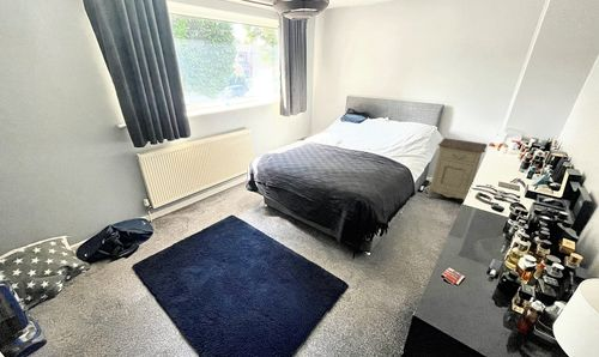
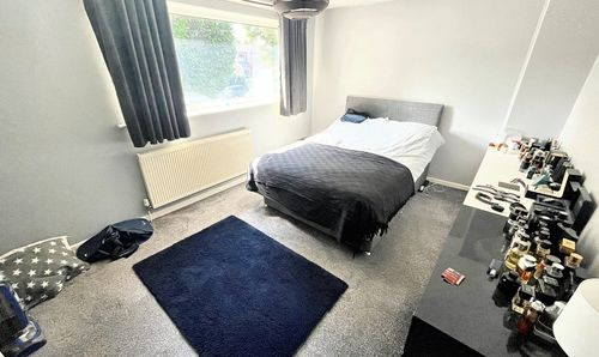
- nightstand (454, 171)
